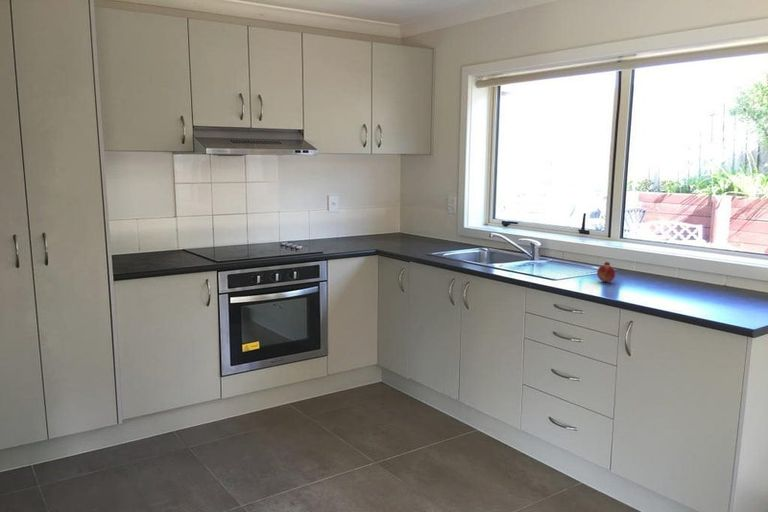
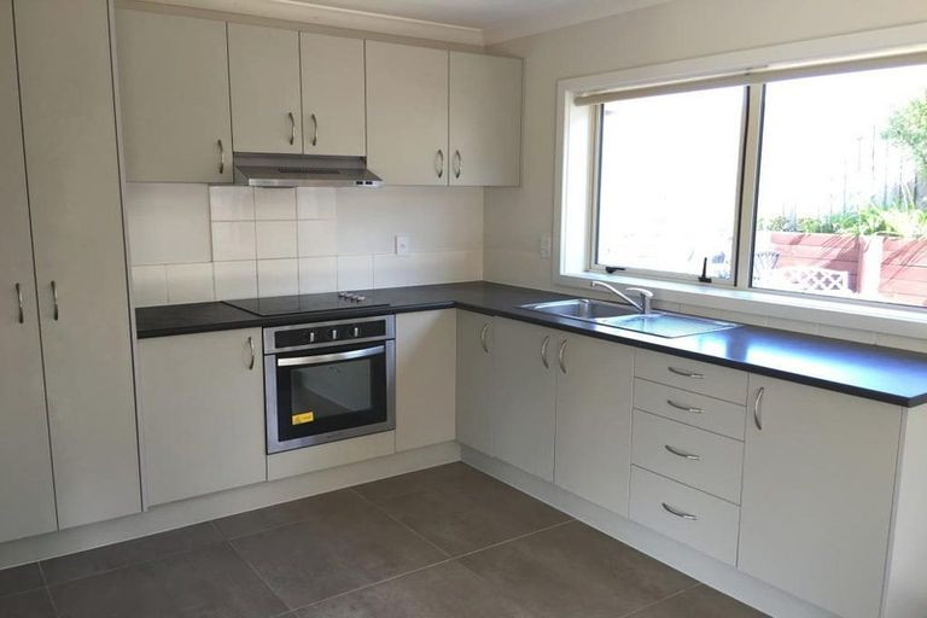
- fruit (606, 272)
